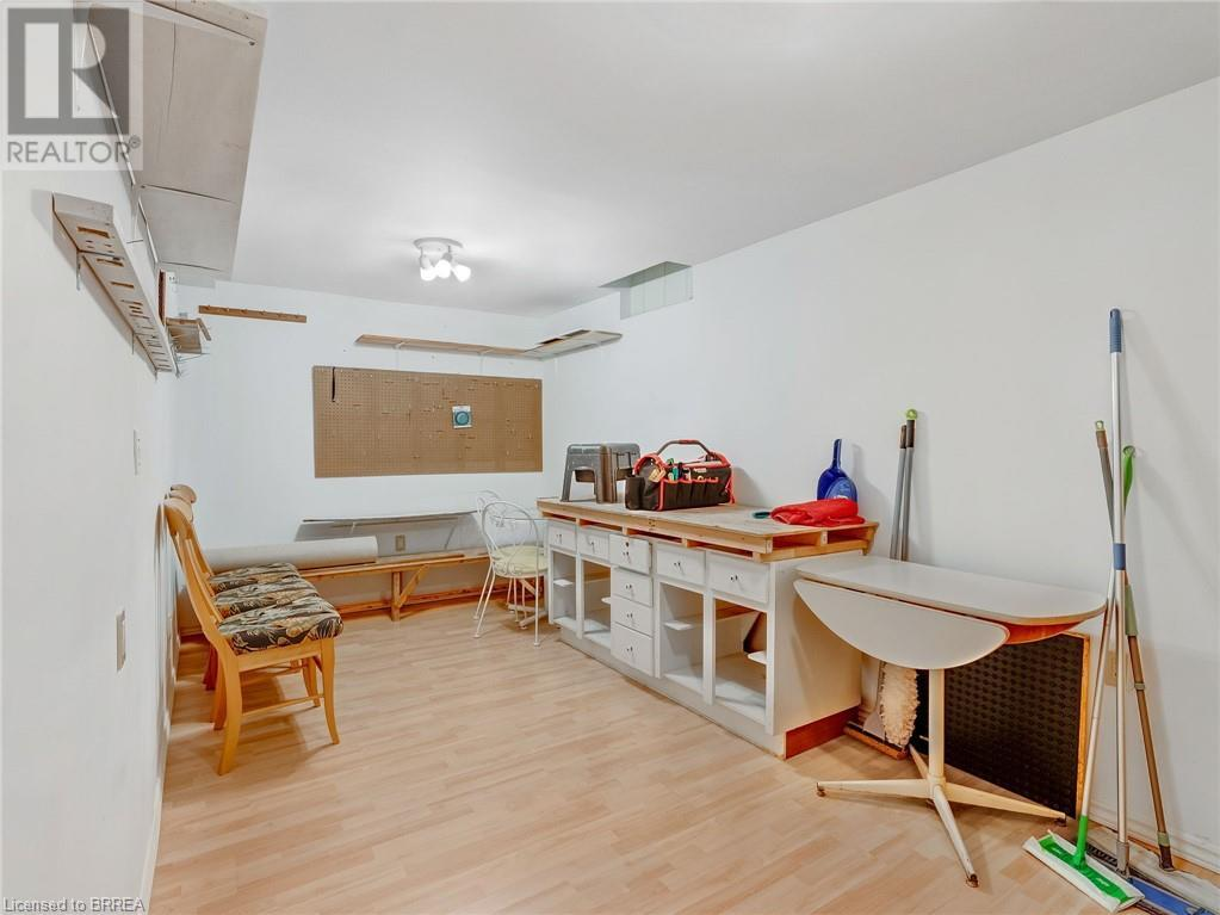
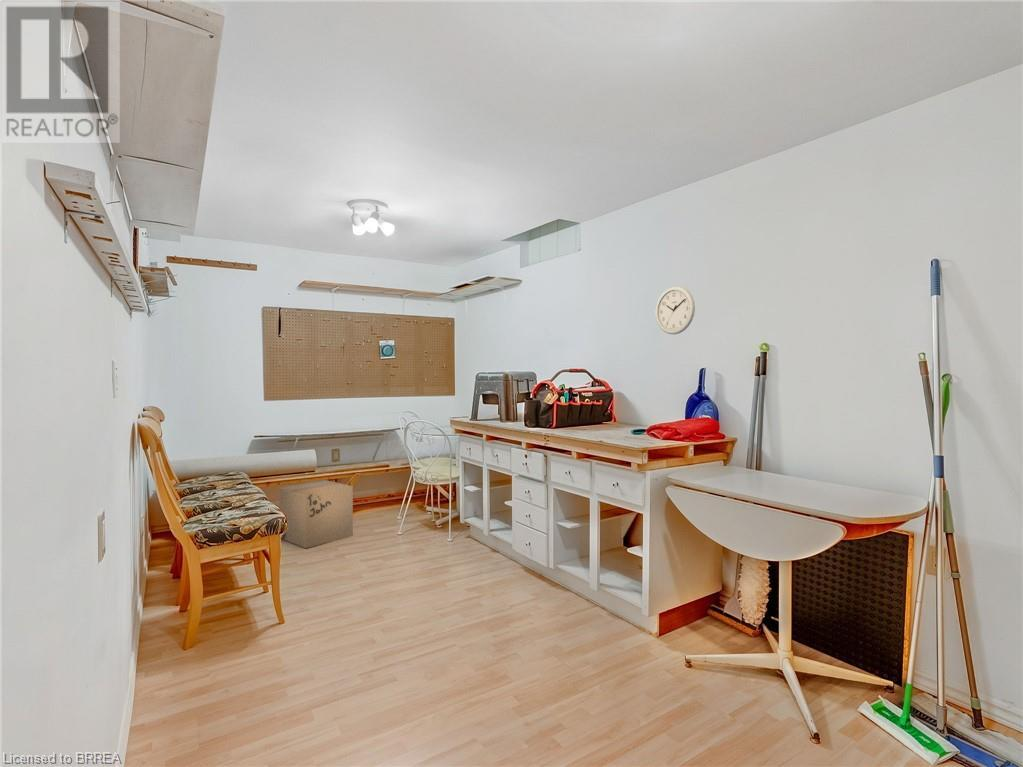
+ wall clock (673, 310)
+ cardboard box (316, 511)
